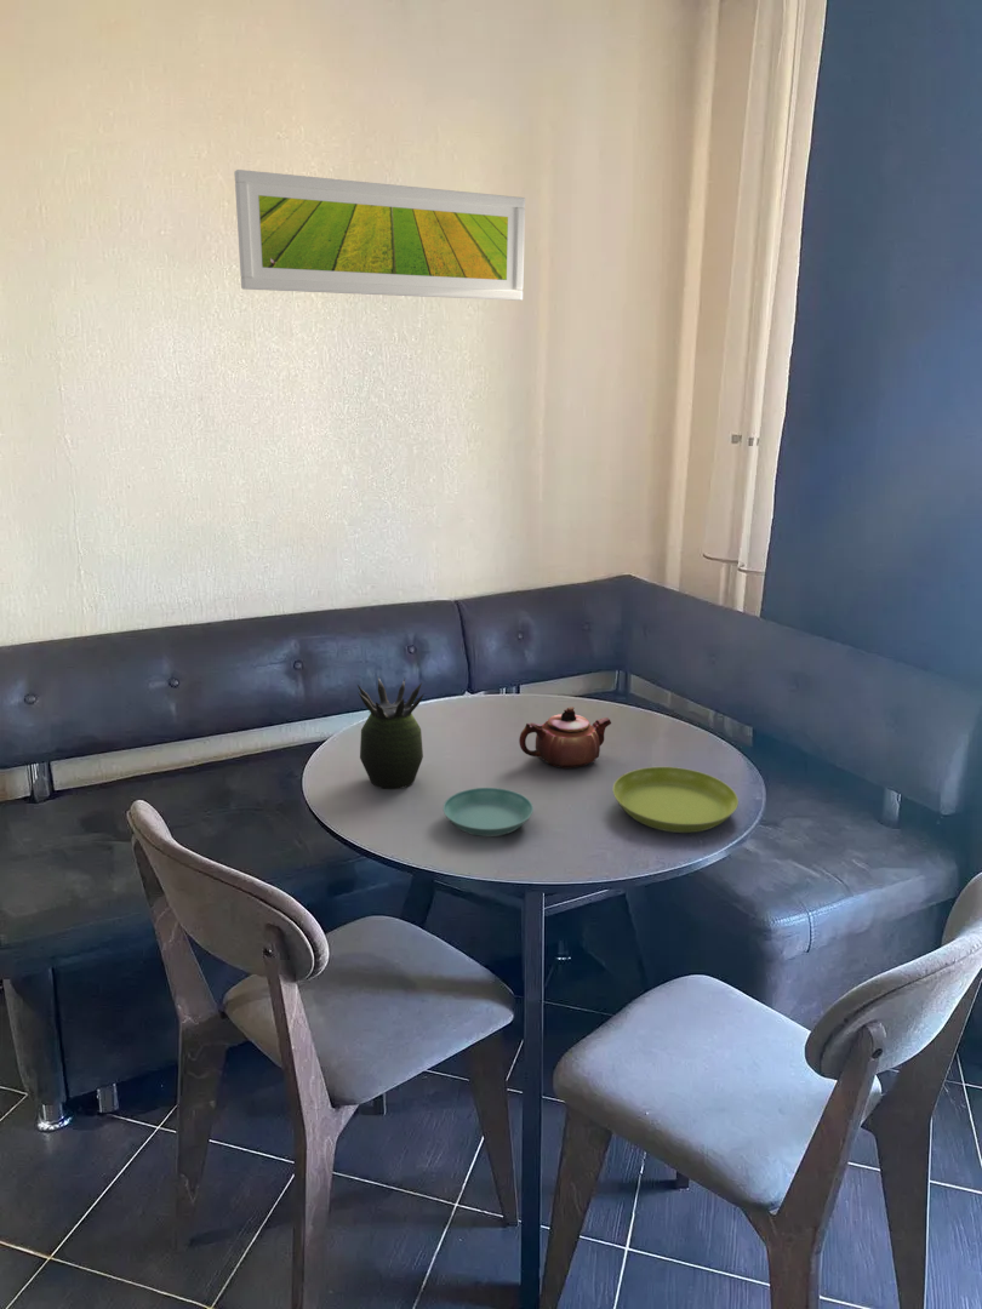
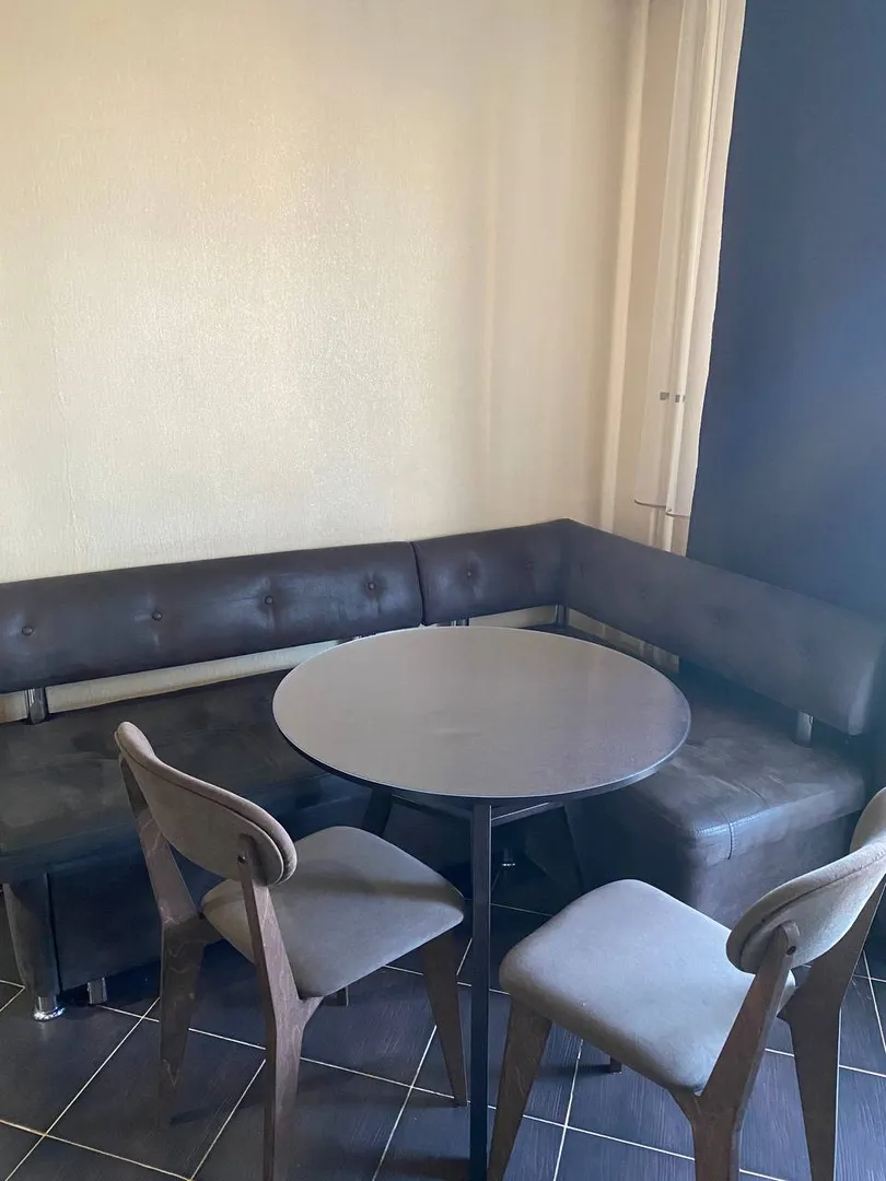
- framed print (390, 240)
- saucer (674, 801)
- saucer (487, 813)
- succulent plant (390, 733)
- teapot (565, 732)
